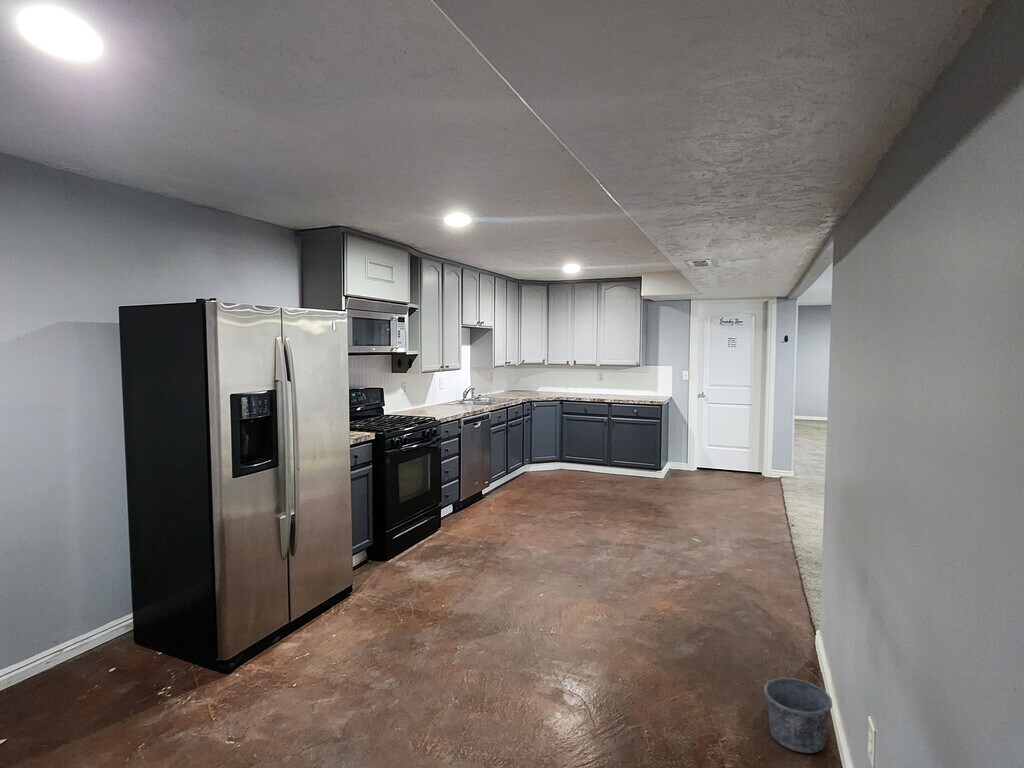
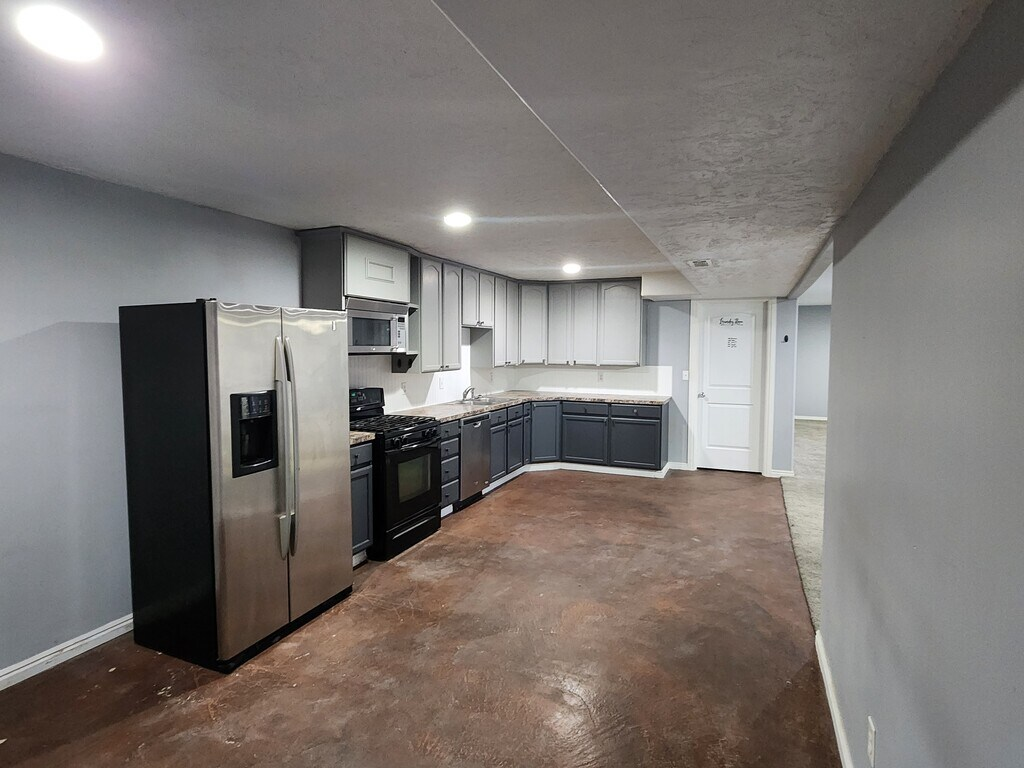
- bucket (797, 699)
